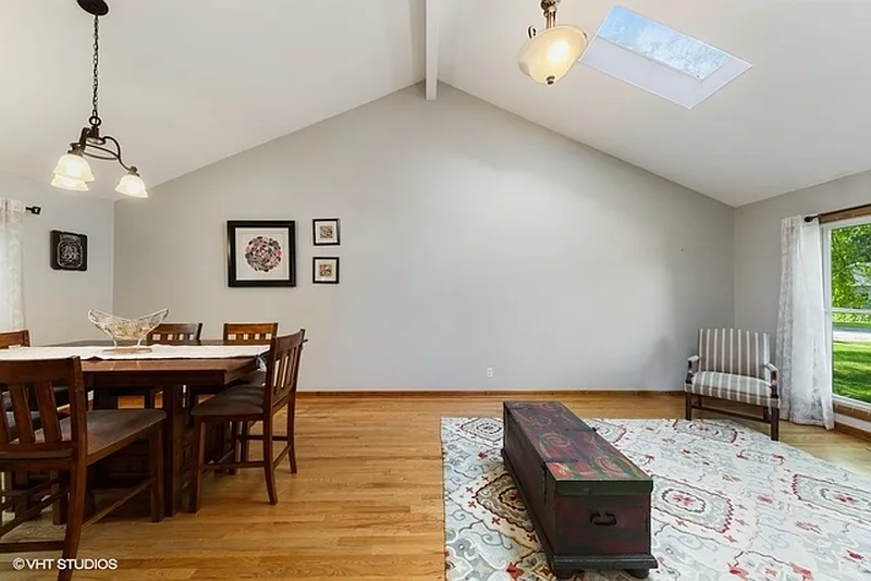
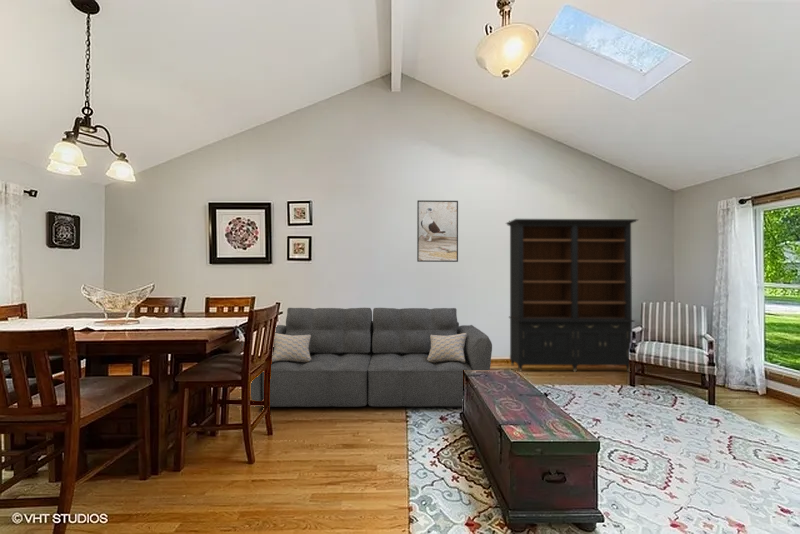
+ bookcase (569, 293)
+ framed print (437, 231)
+ sofa (370, 351)
